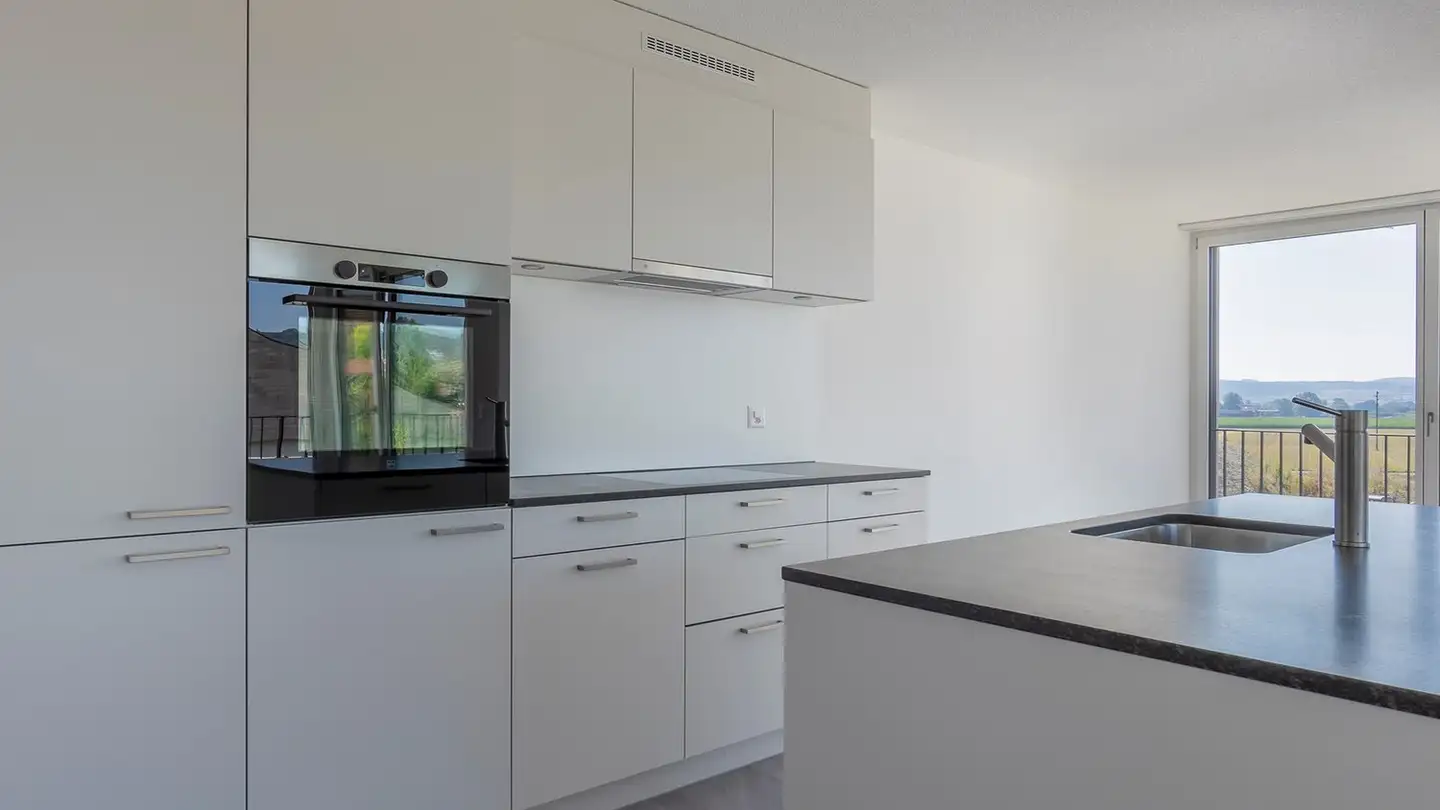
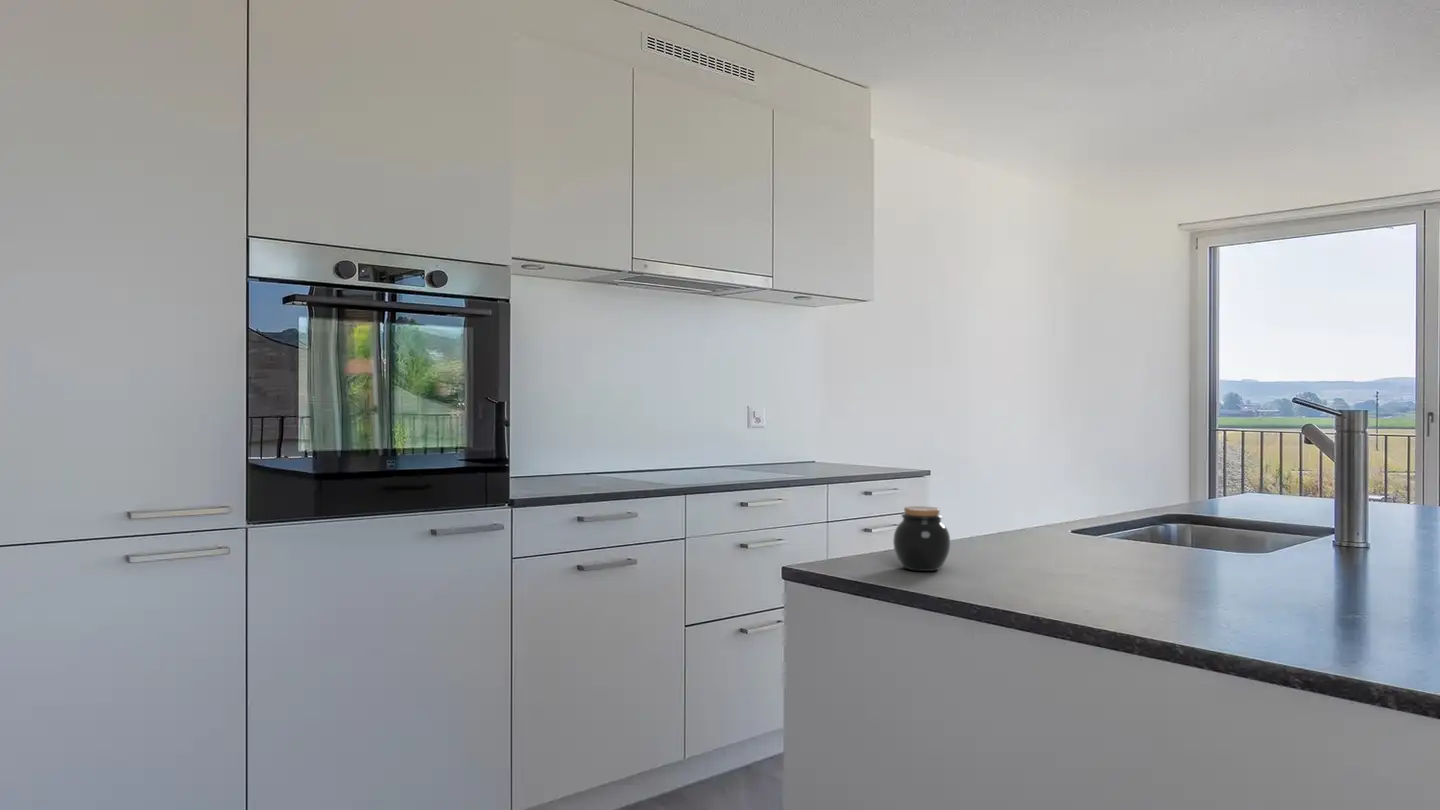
+ jar (921, 537)
